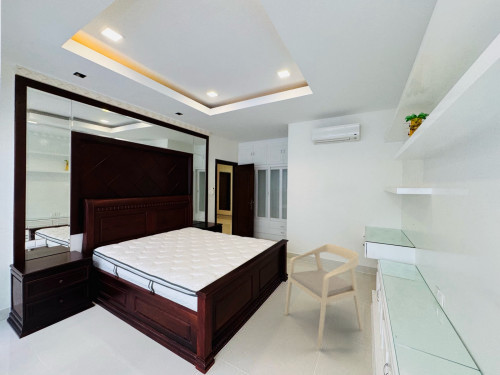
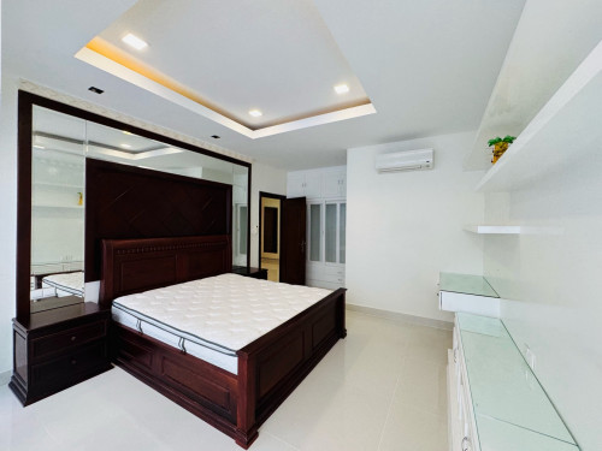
- armchair (323, 286)
